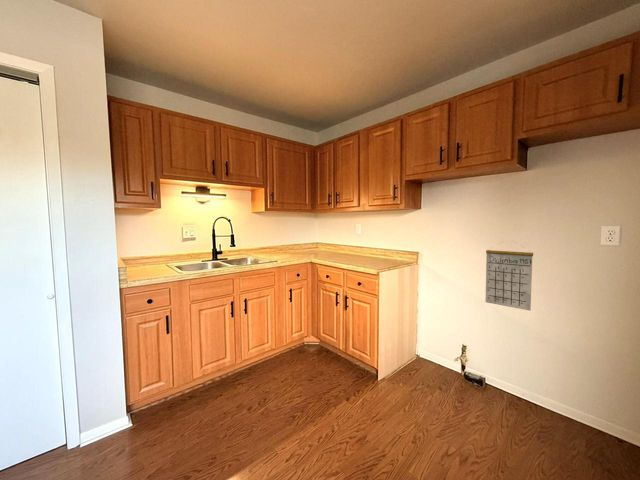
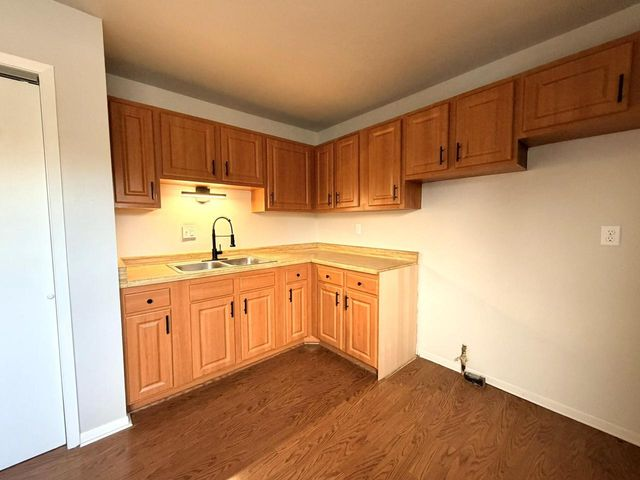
- calendar (507, 272)
